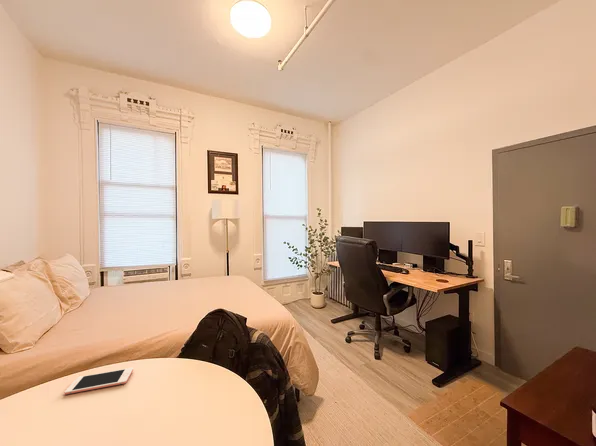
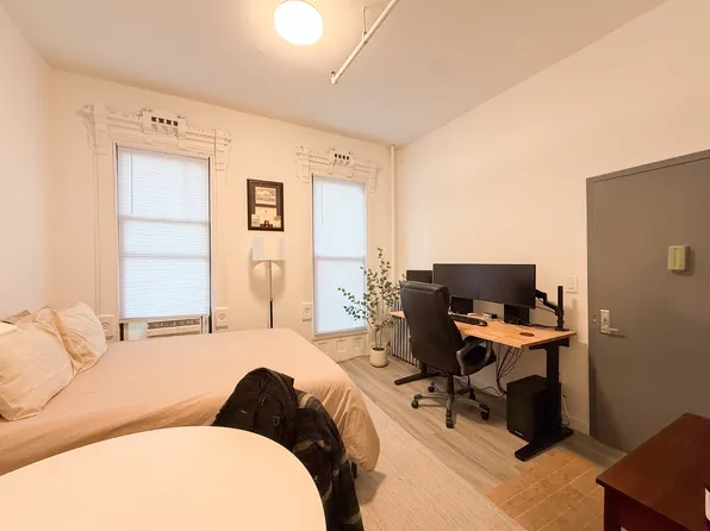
- cell phone (101, 380)
